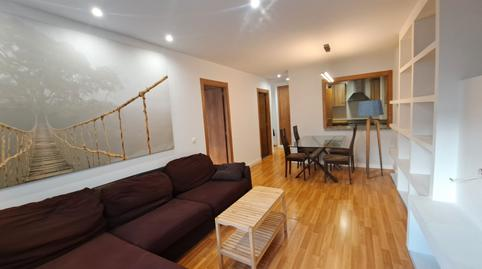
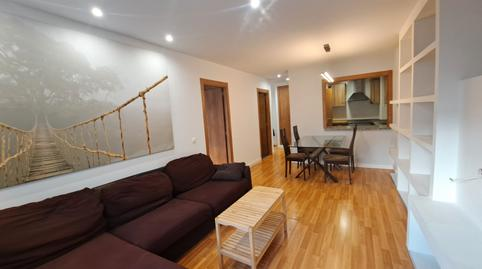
- floor lamp (369, 139)
